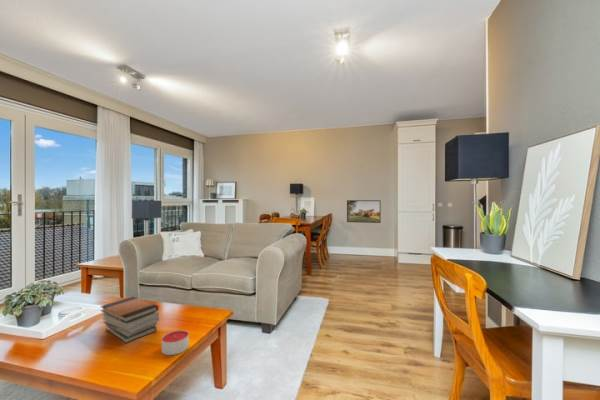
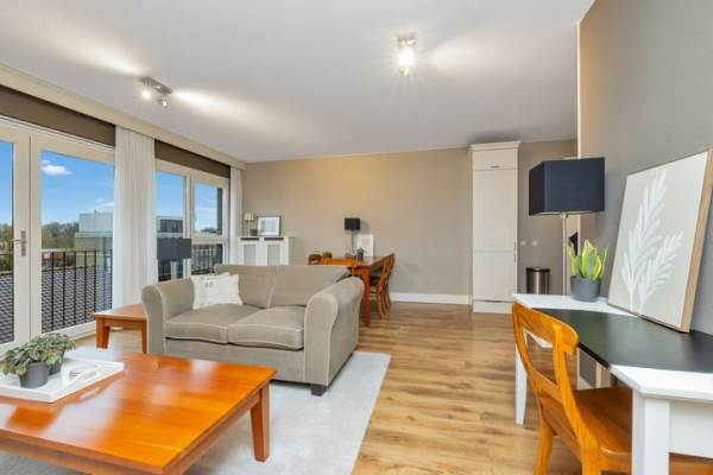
- book stack (130, 318)
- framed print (363, 211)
- candle (175, 341)
